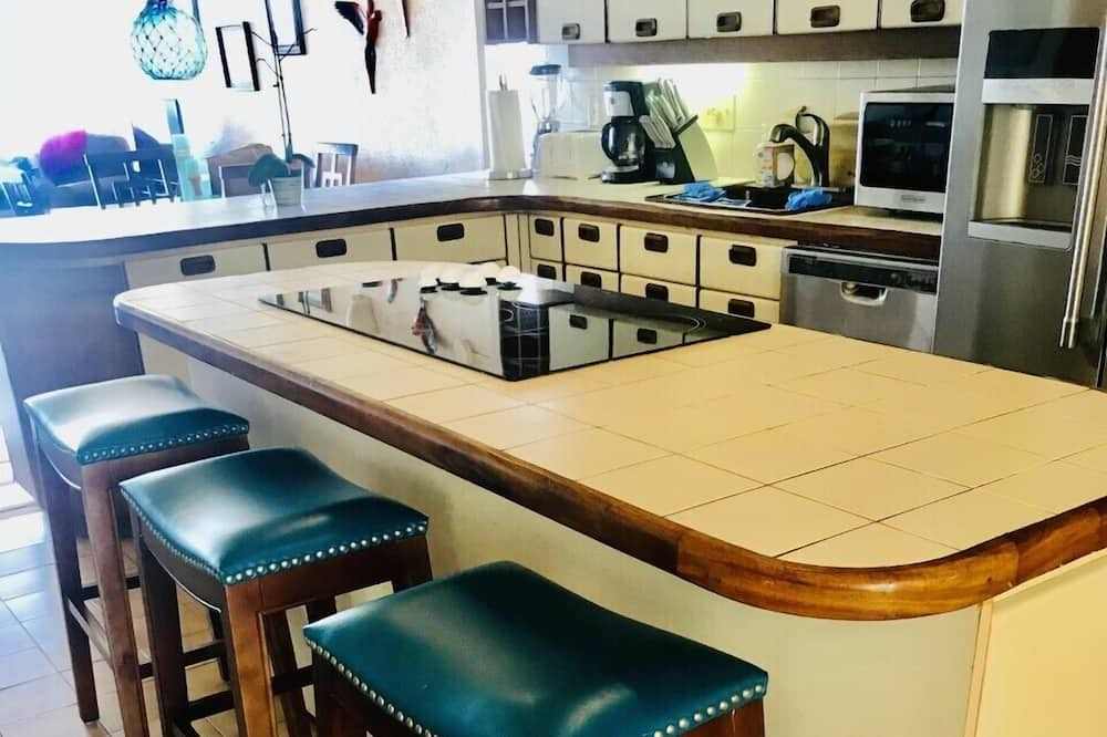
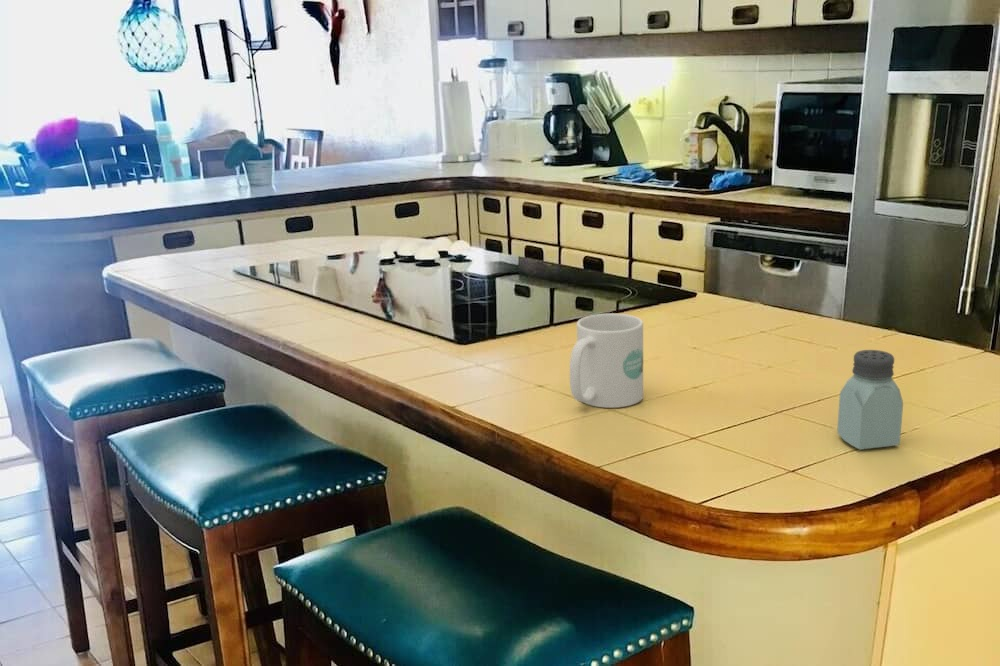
+ saltshaker (870, 398)
+ mug (601, 363)
